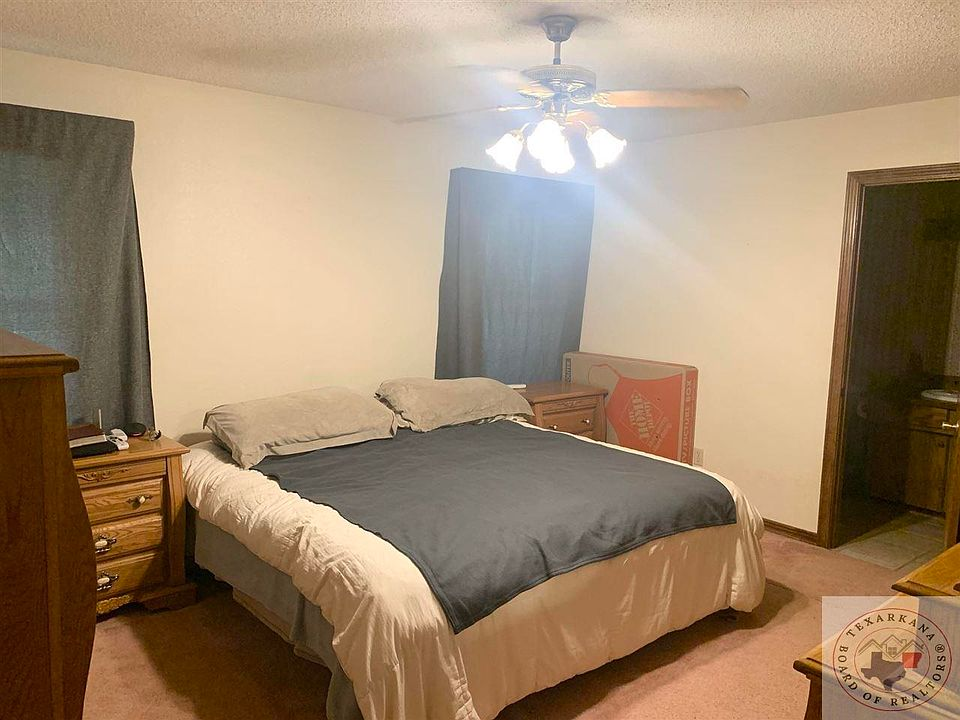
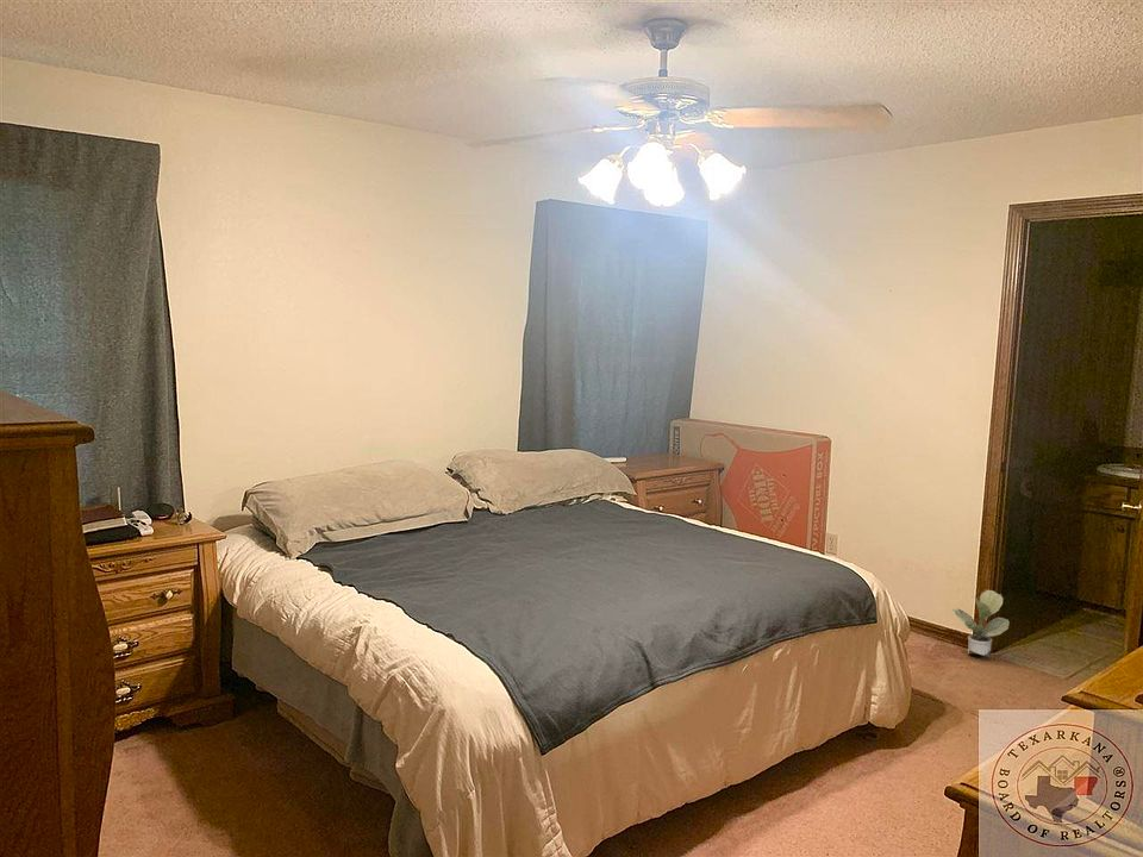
+ potted plant (978, 625)
